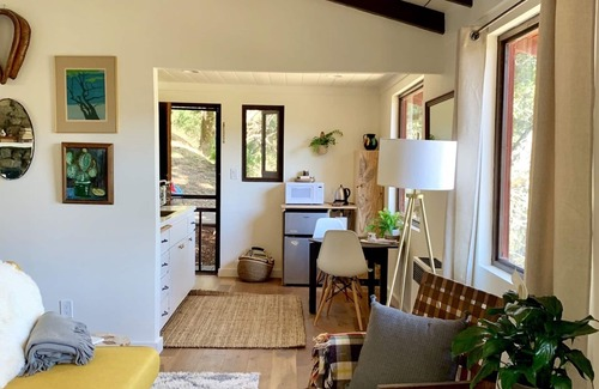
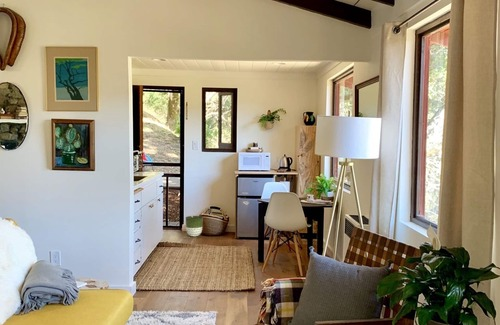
+ planter (194, 226)
